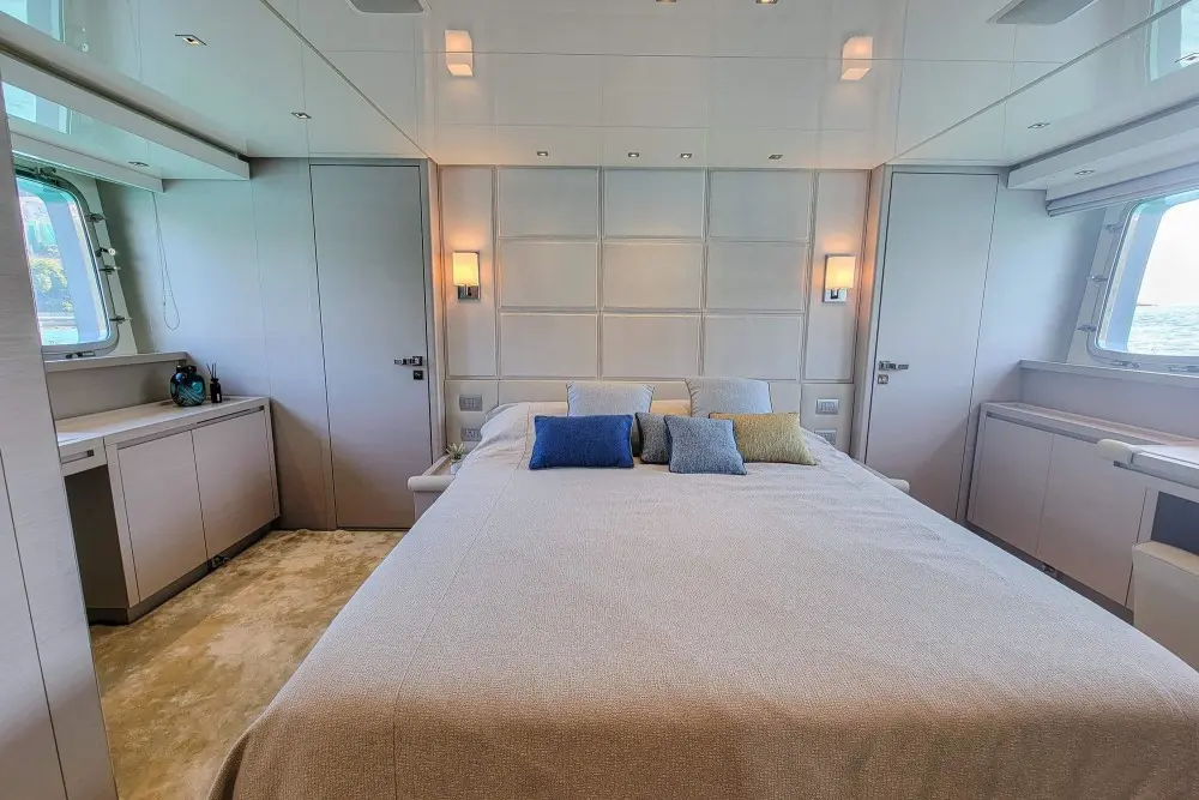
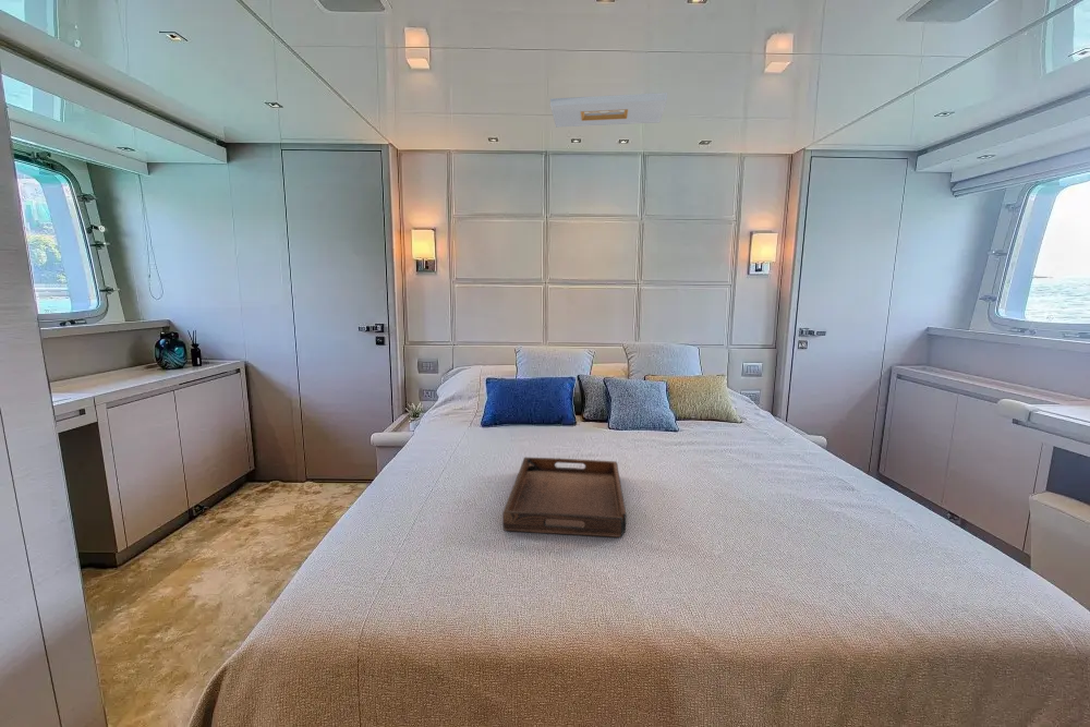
+ ceiling vent (607, 110)
+ serving tray (567, 490)
